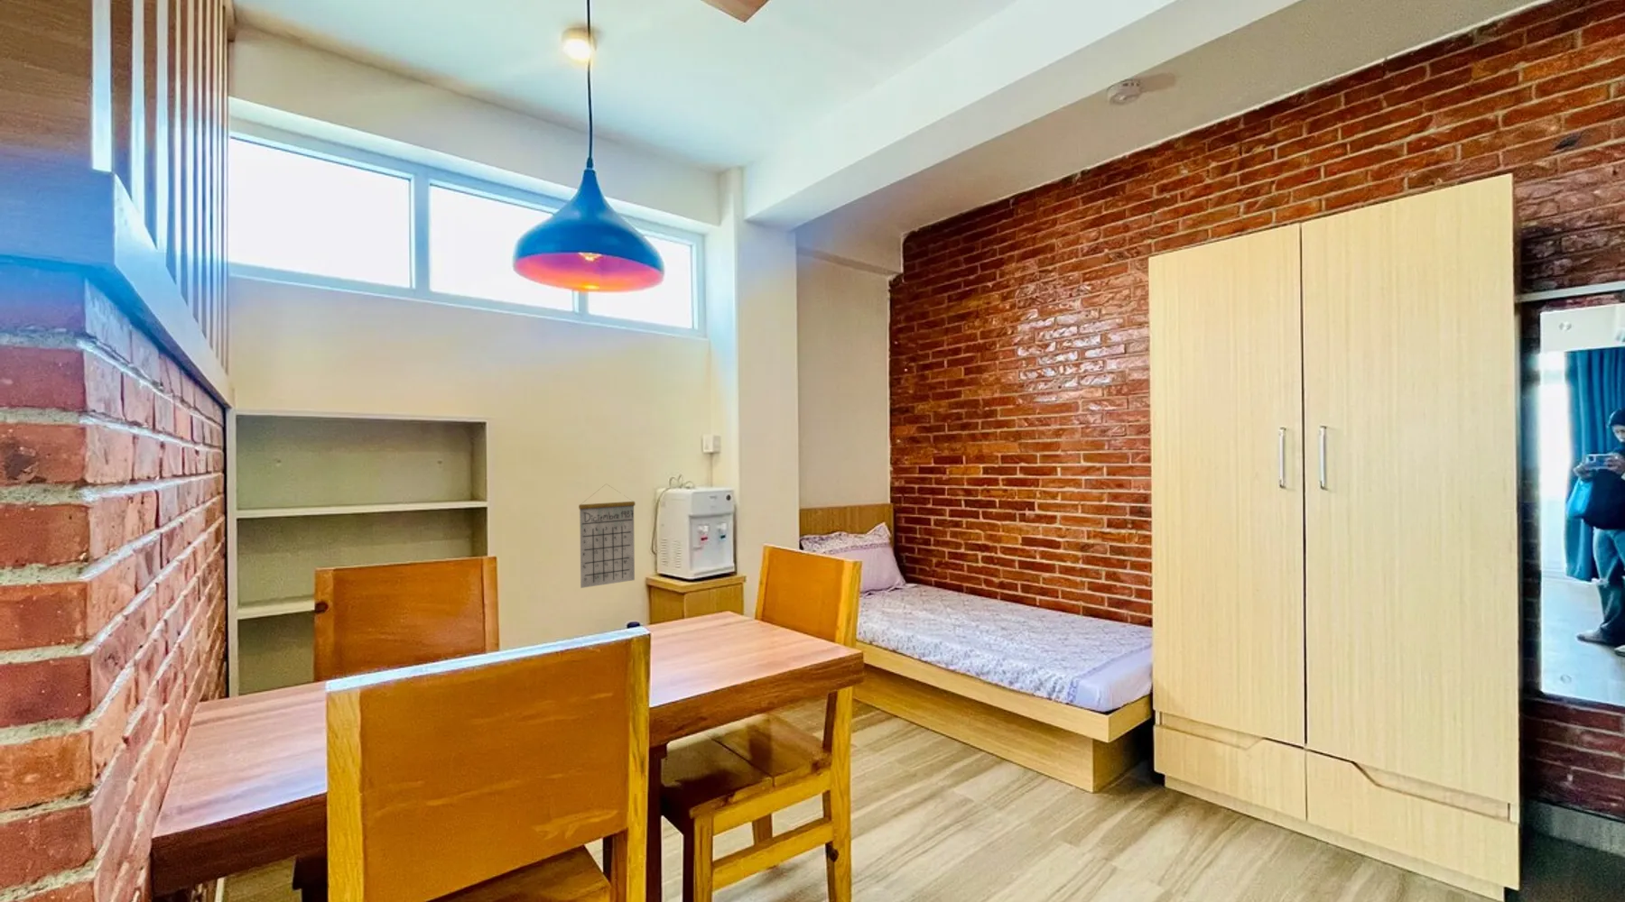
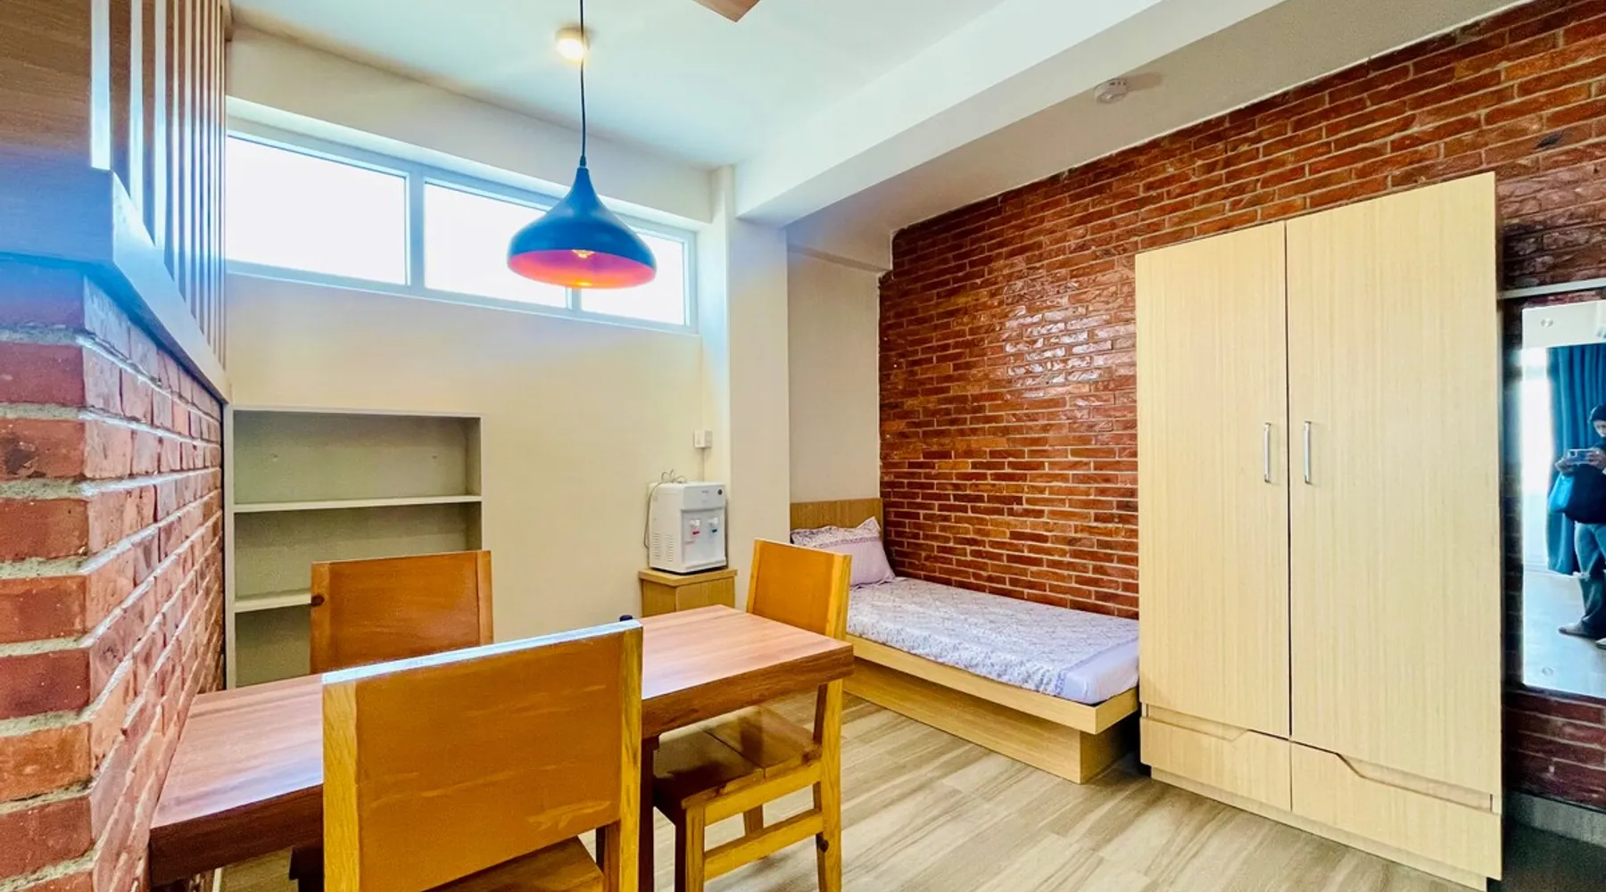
- calendar (608, 533)
